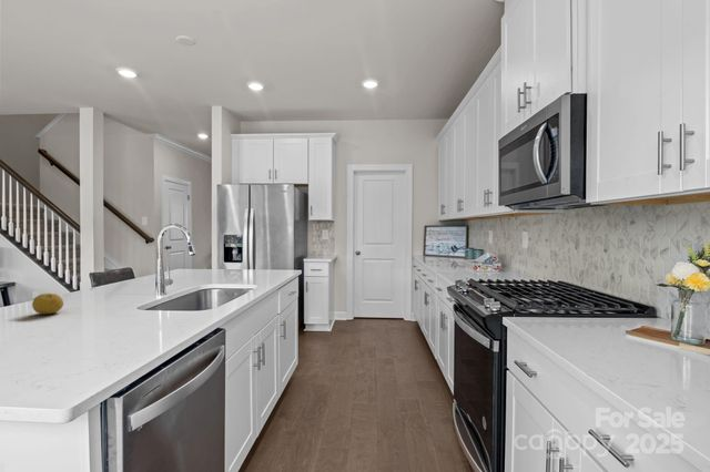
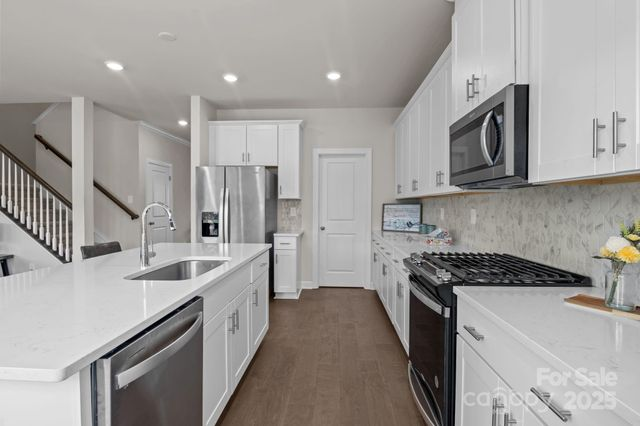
- fruit (48, 302)
